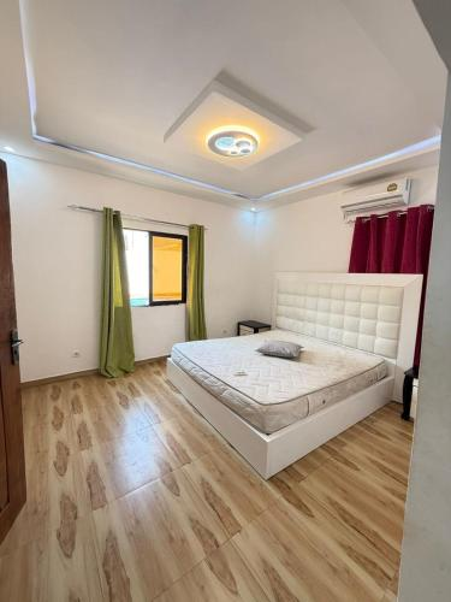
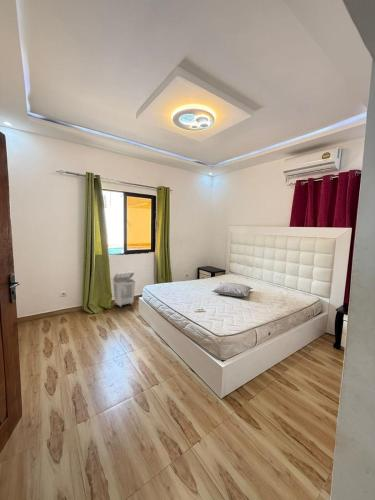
+ laundry basket (124, 288)
